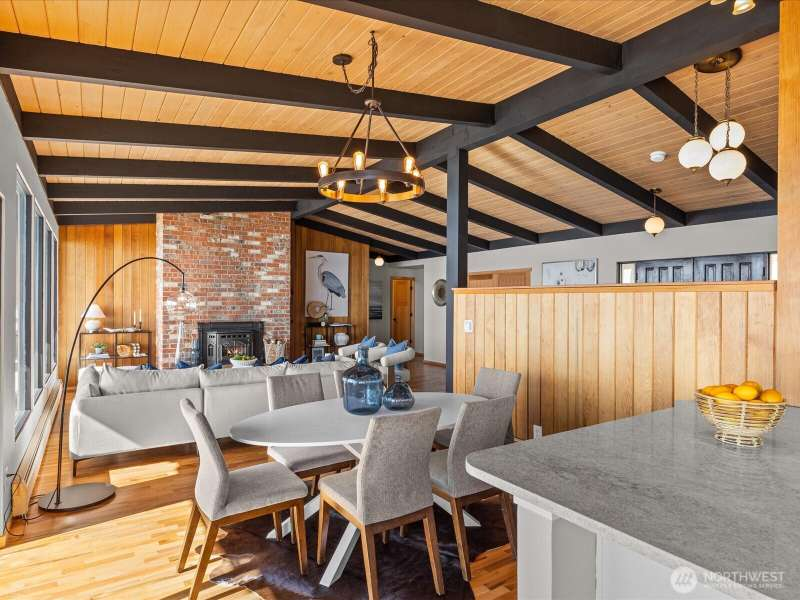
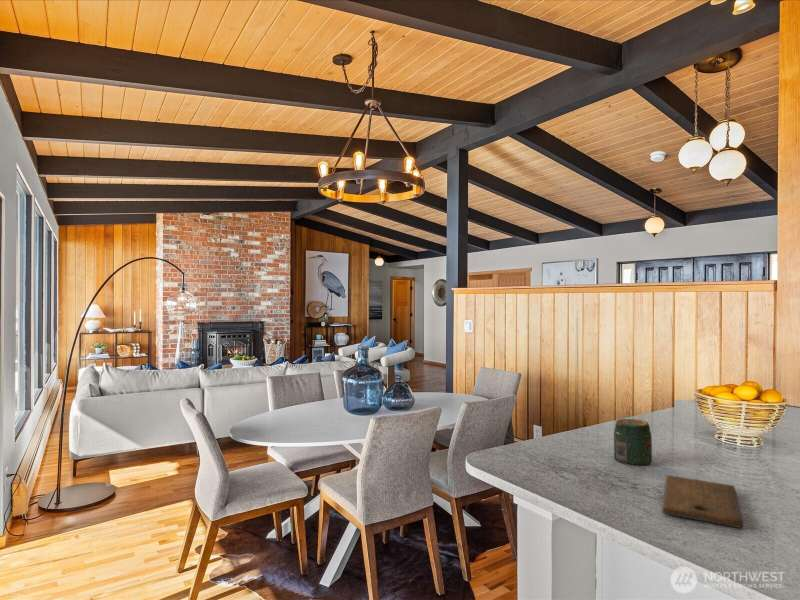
+ cutting board (700, 498)
+ jar (632, 441)
